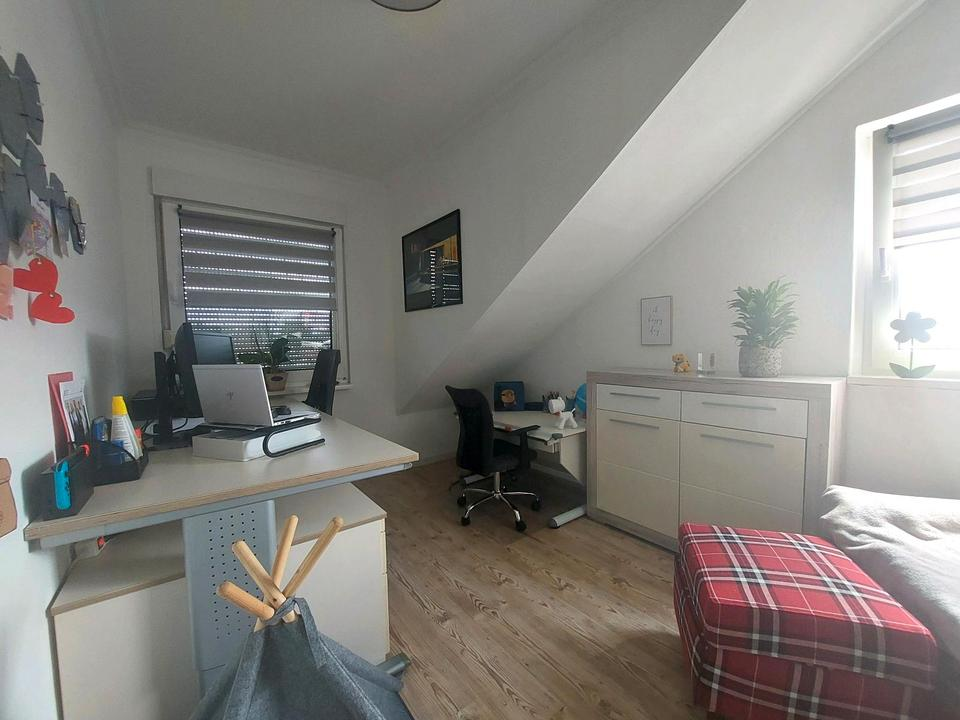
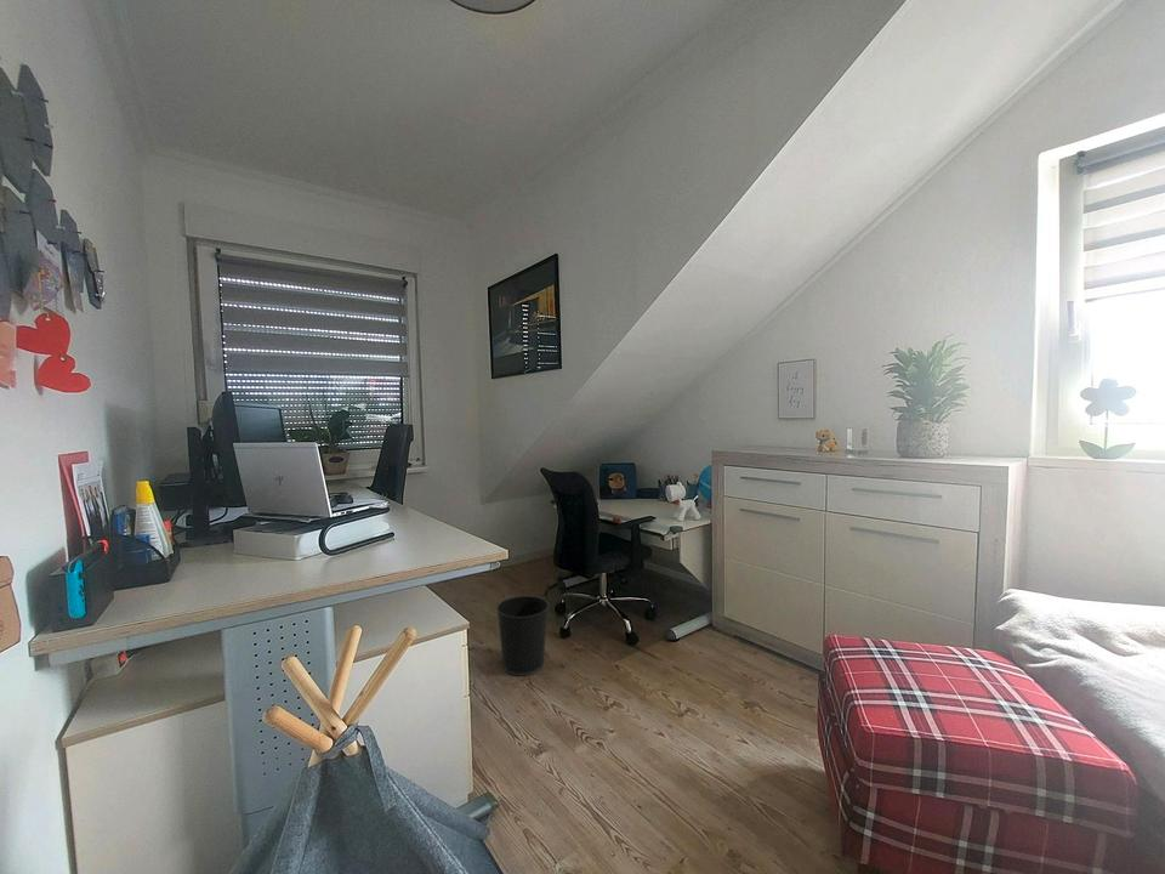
+ wastebasket (523, 635)
